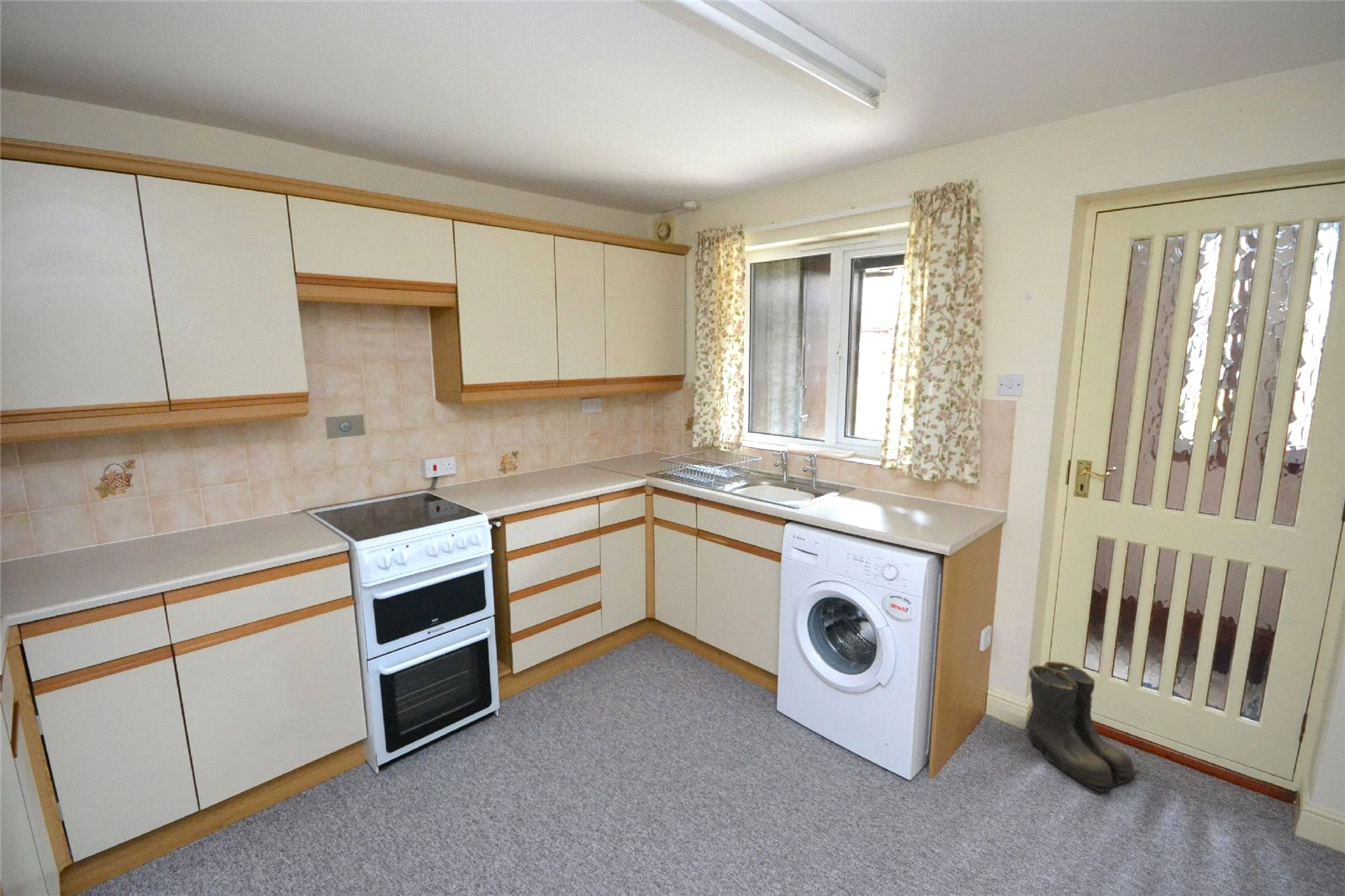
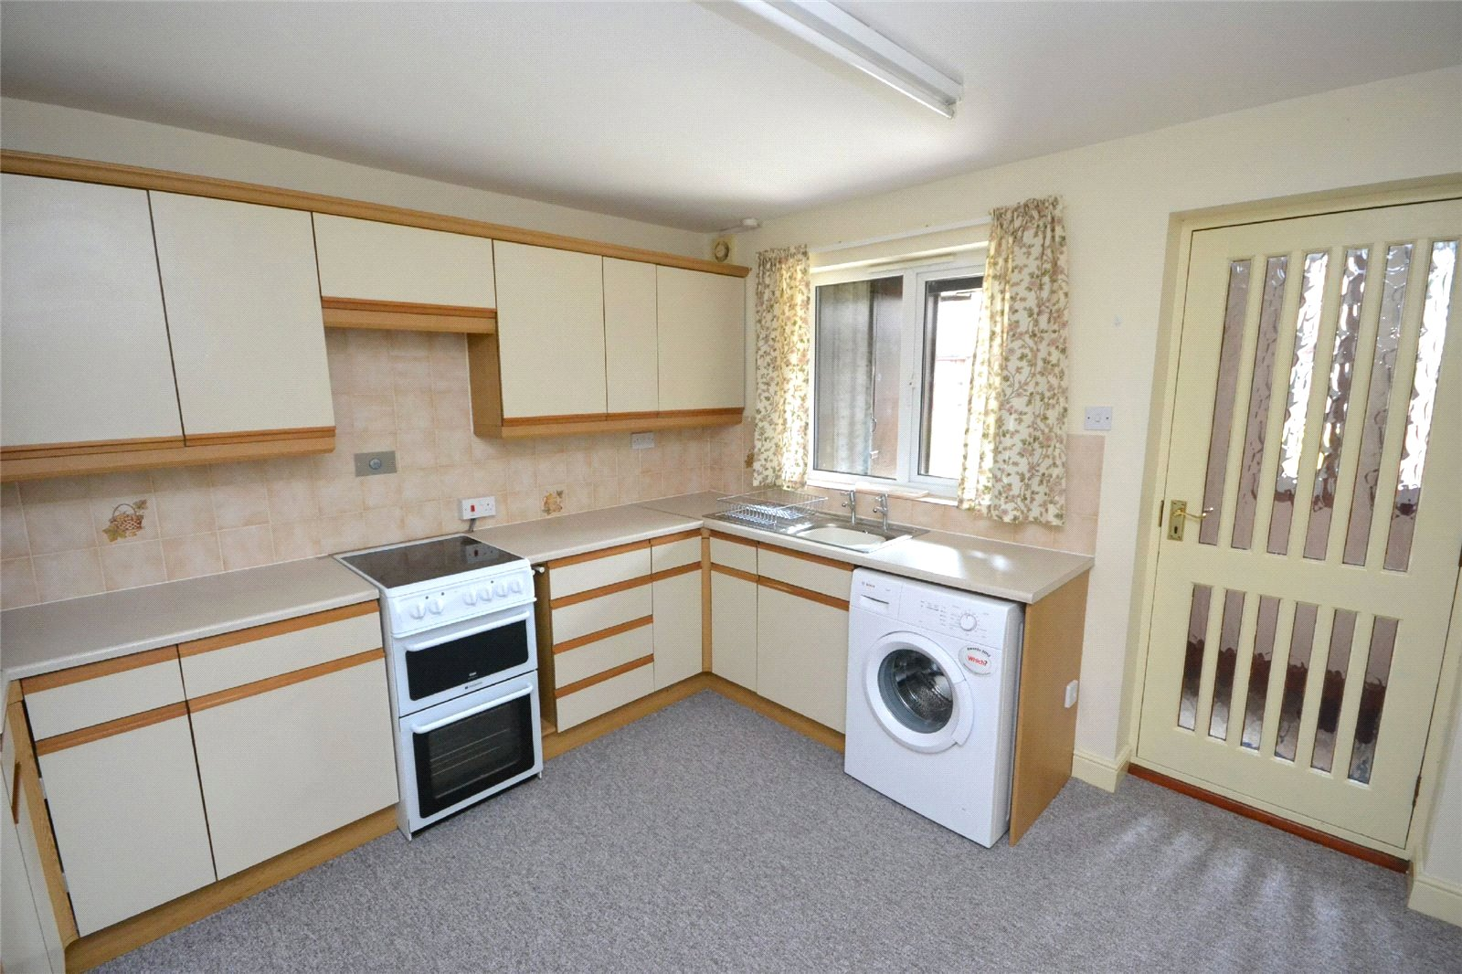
- boots (1078, 720)
